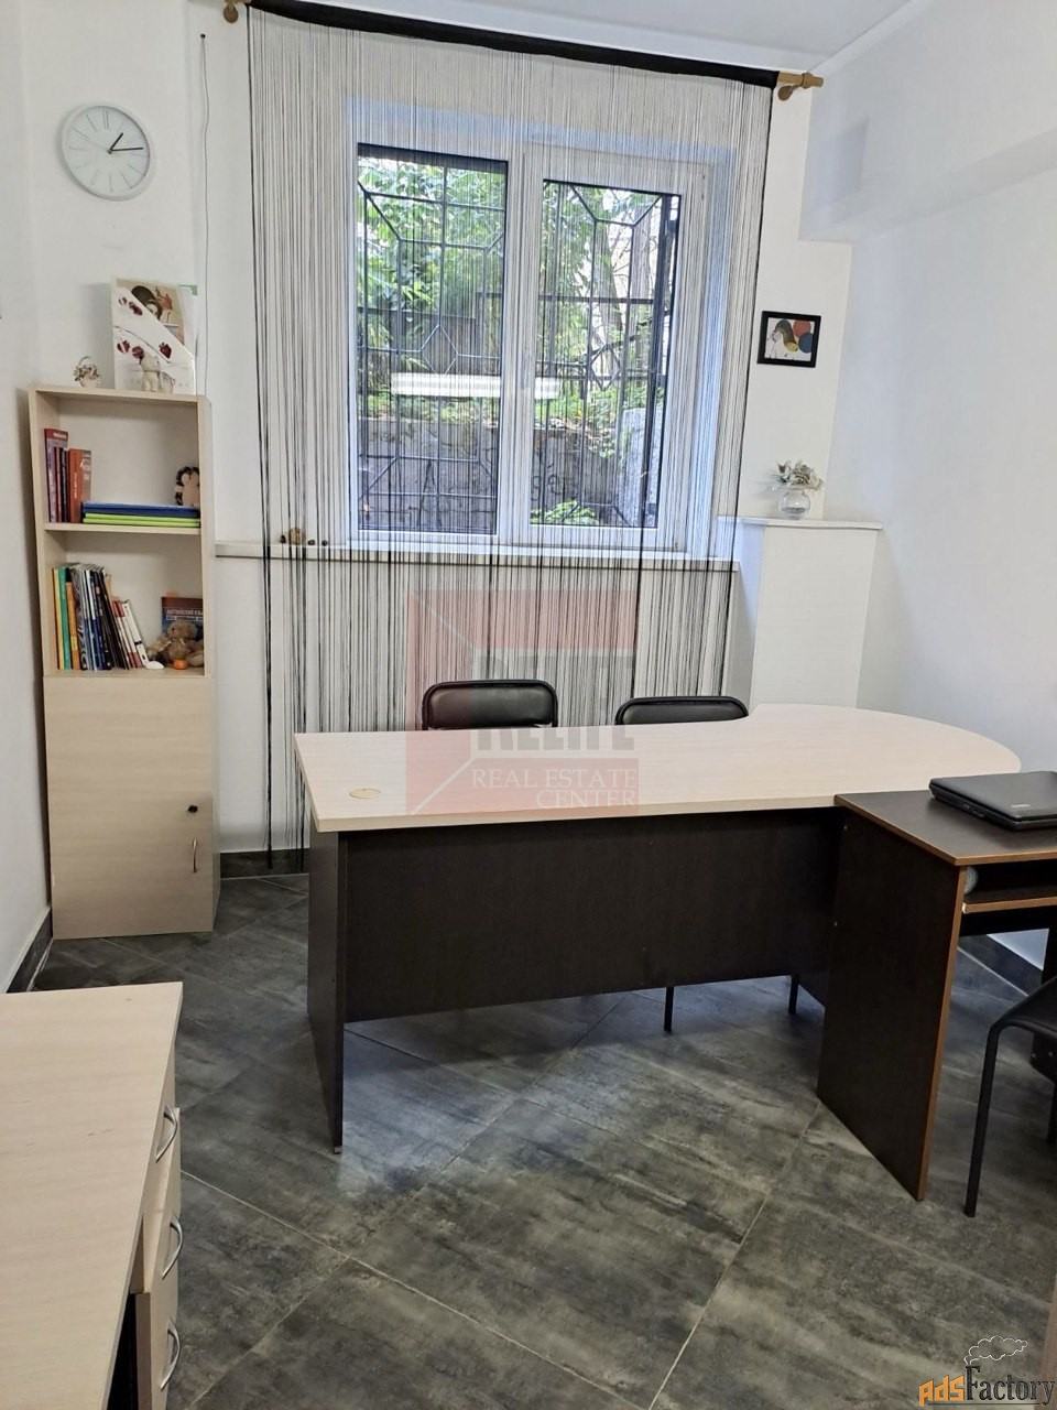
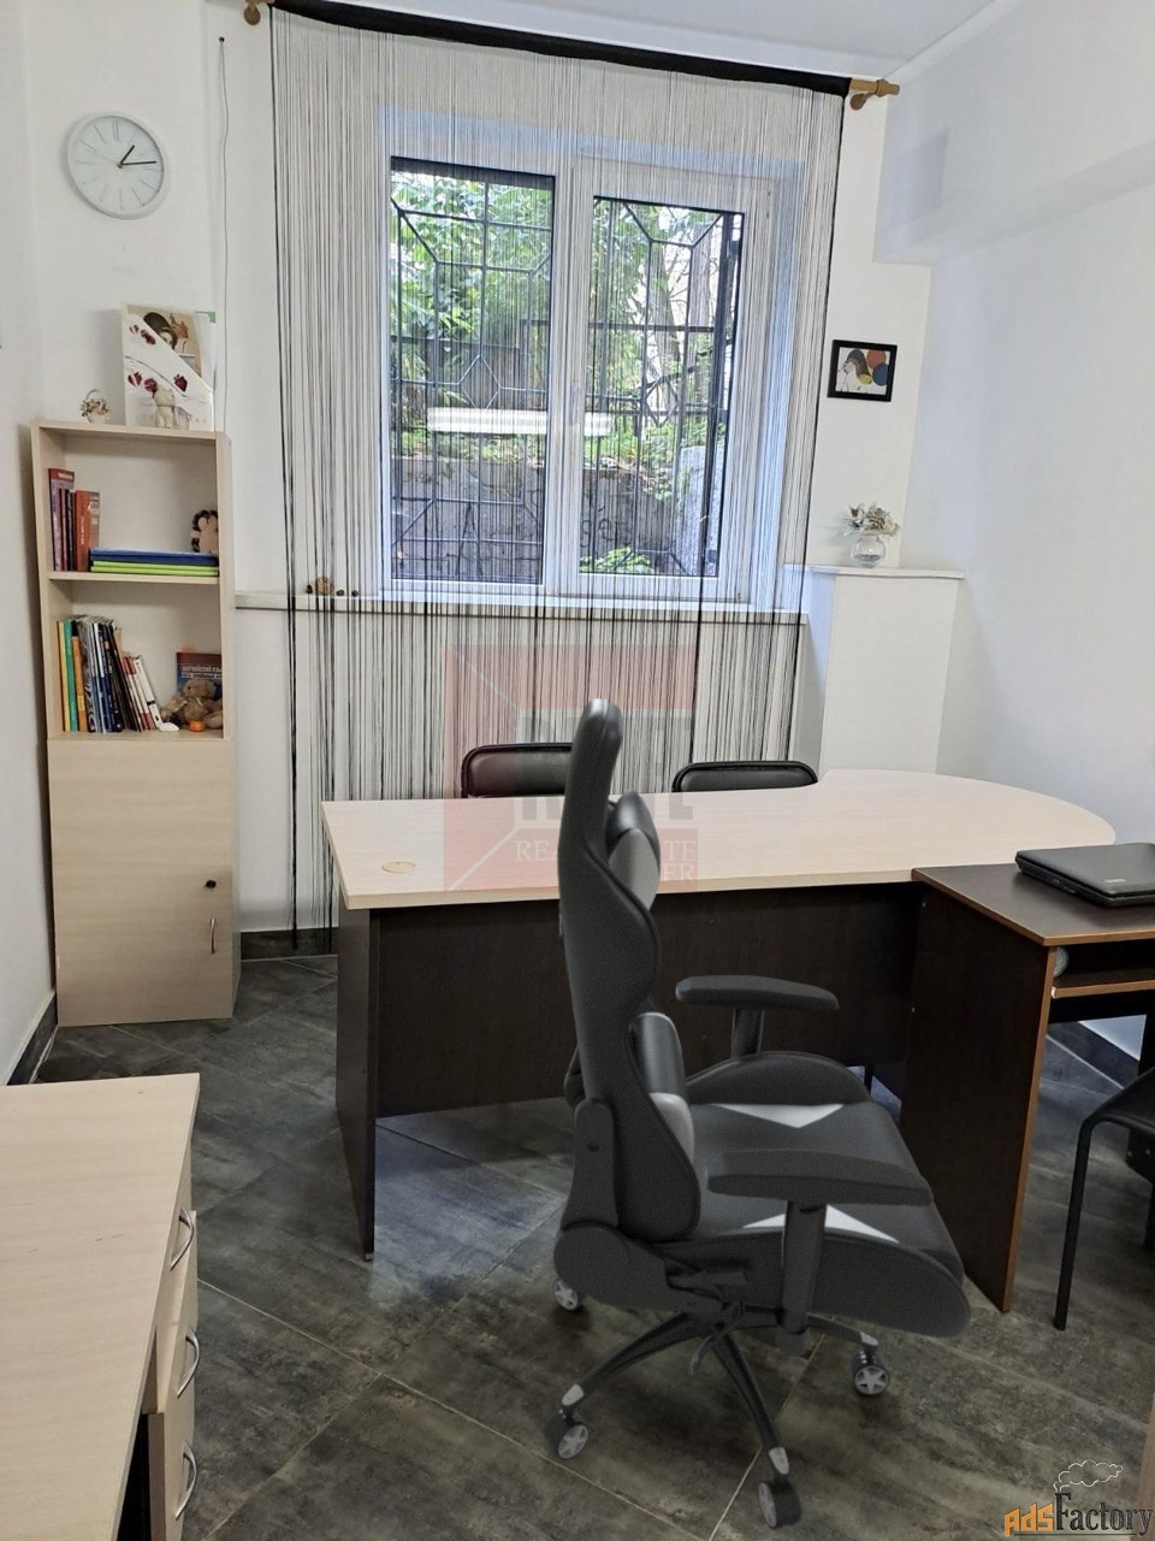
+ chair (744, 1069)
